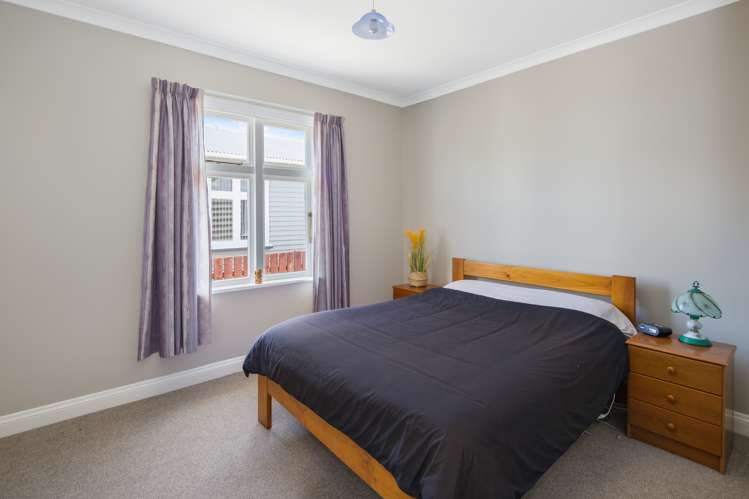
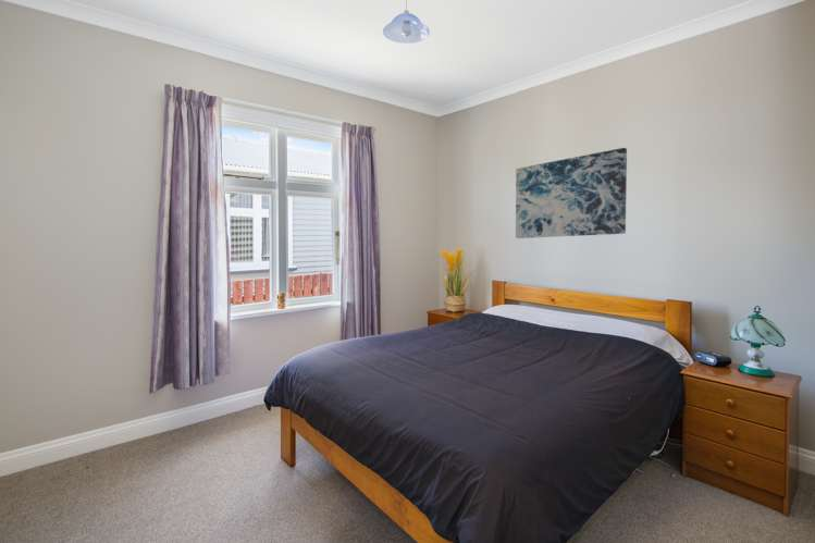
+ wall art (565, 197)
